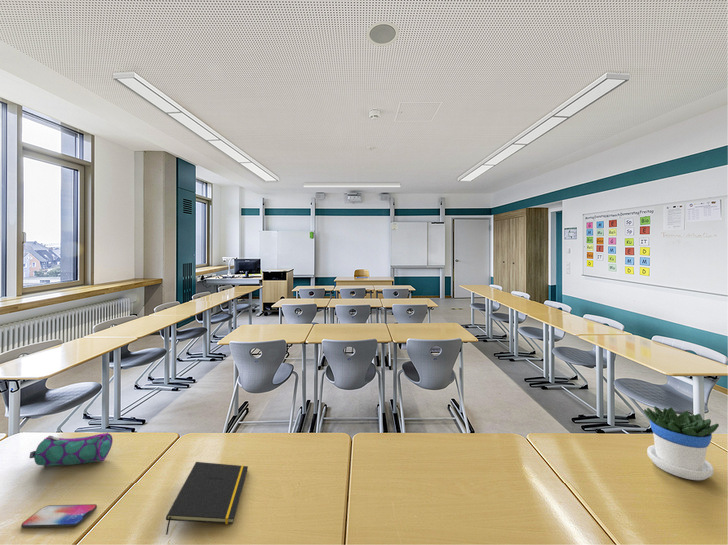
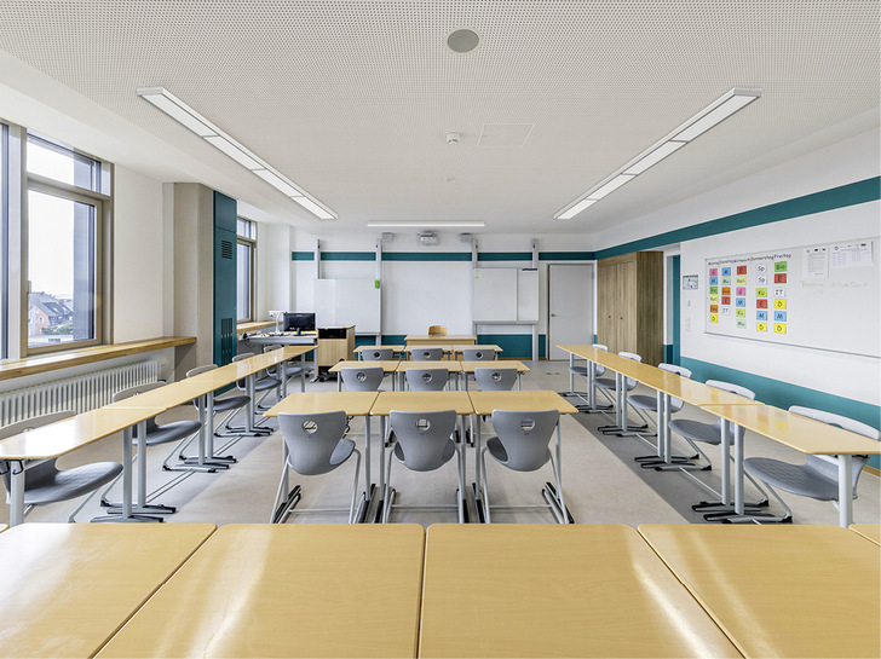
- flowerpot (679, 442)
- notepad (212, 489)
- smartphone (60, 515)
- pencil case (74, 448)
